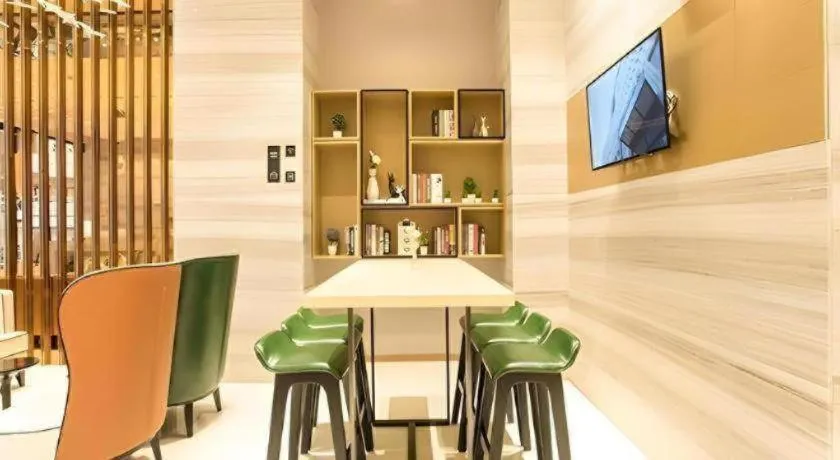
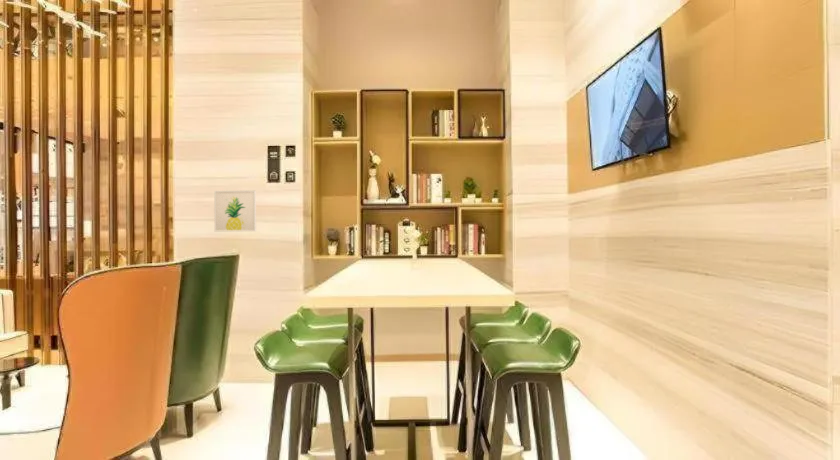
+ wall art (235, 211)
